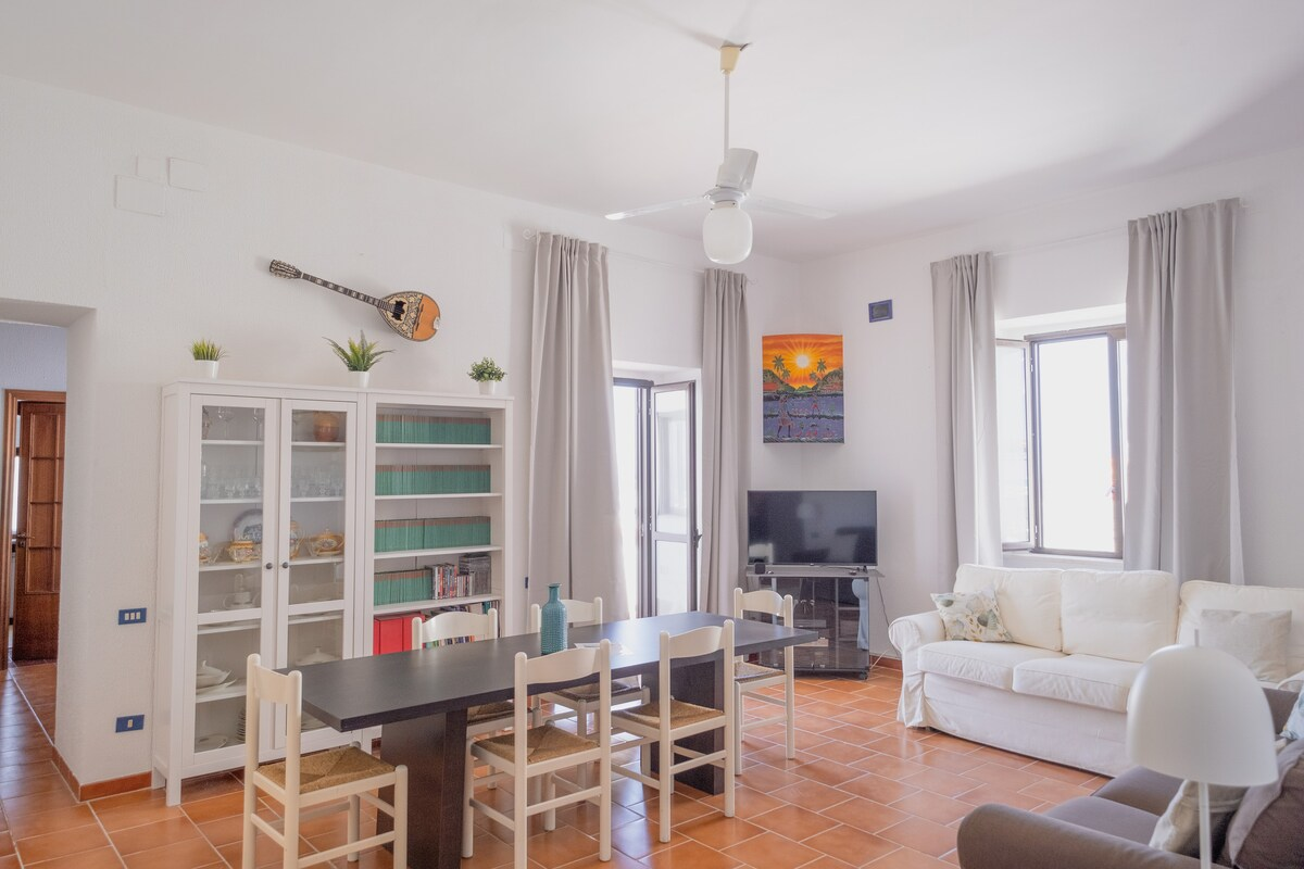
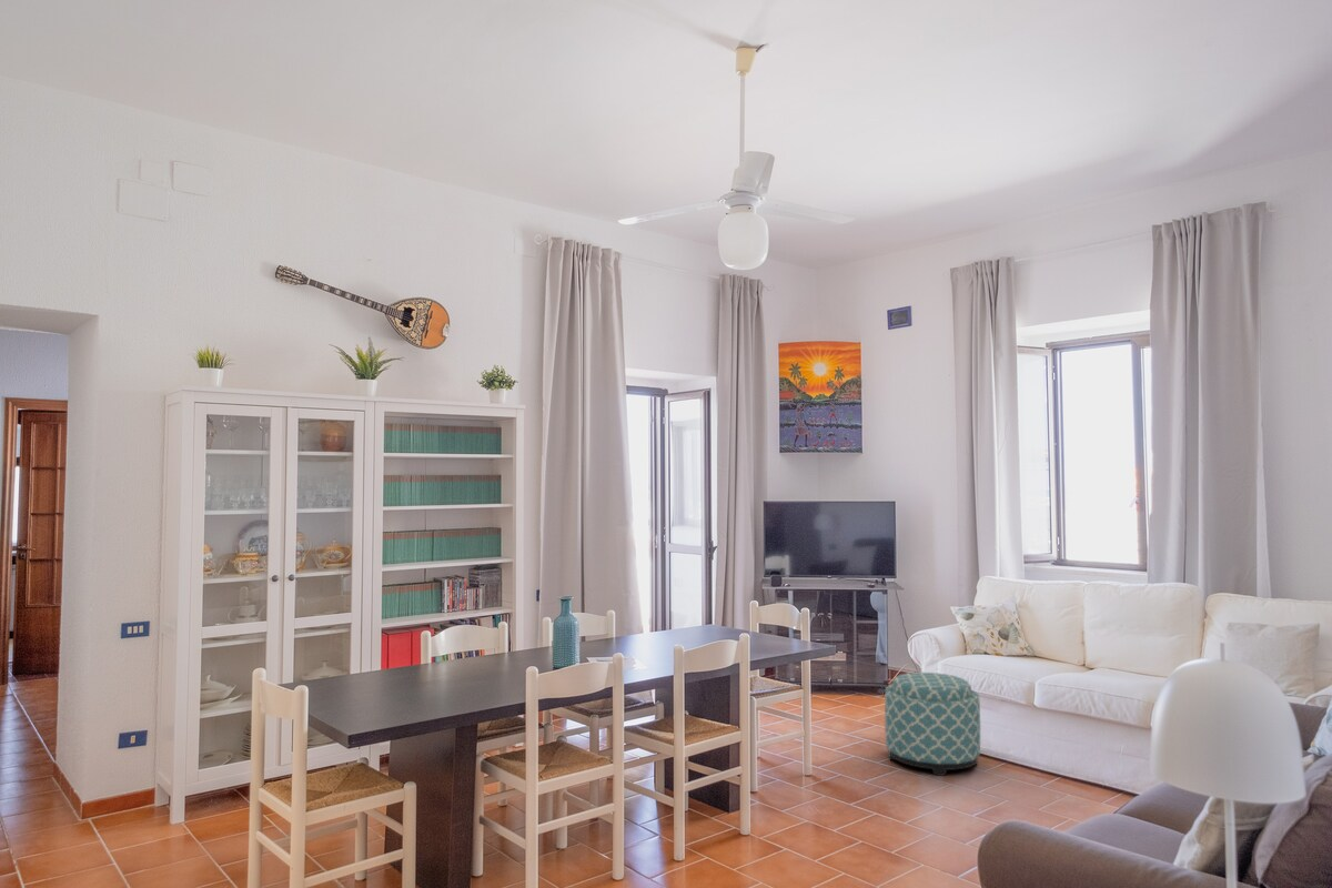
+ ottoman (931, 719)
